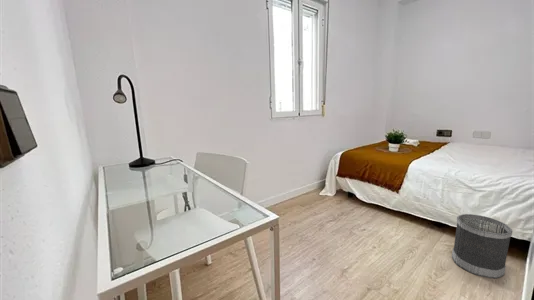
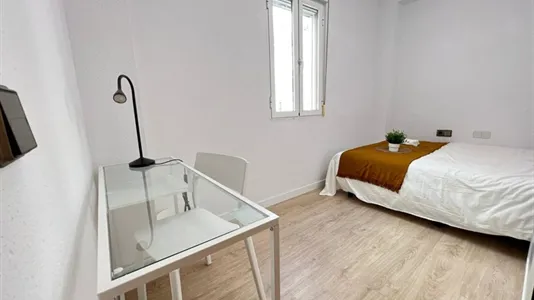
- wastebasket (479, 244)
